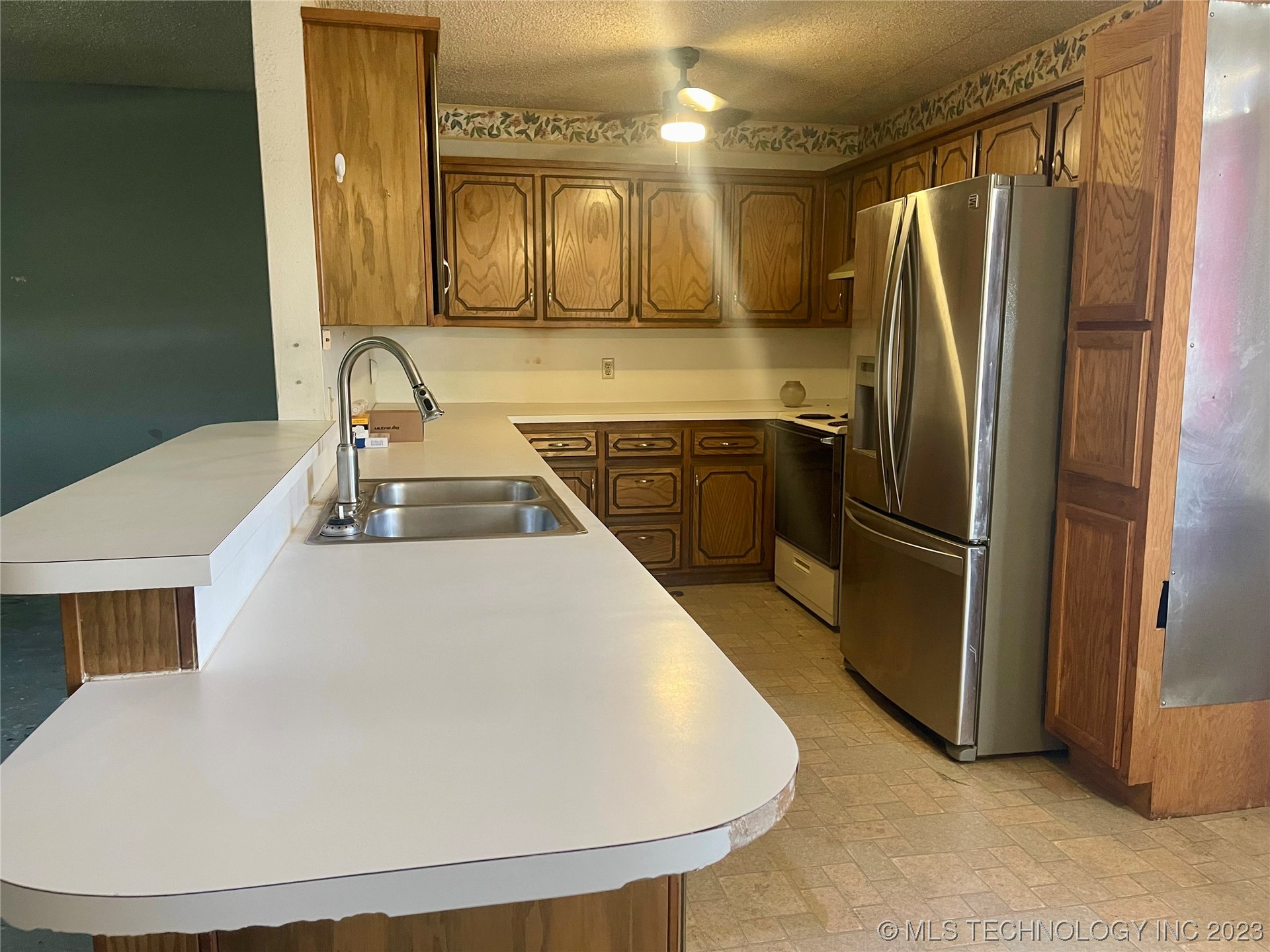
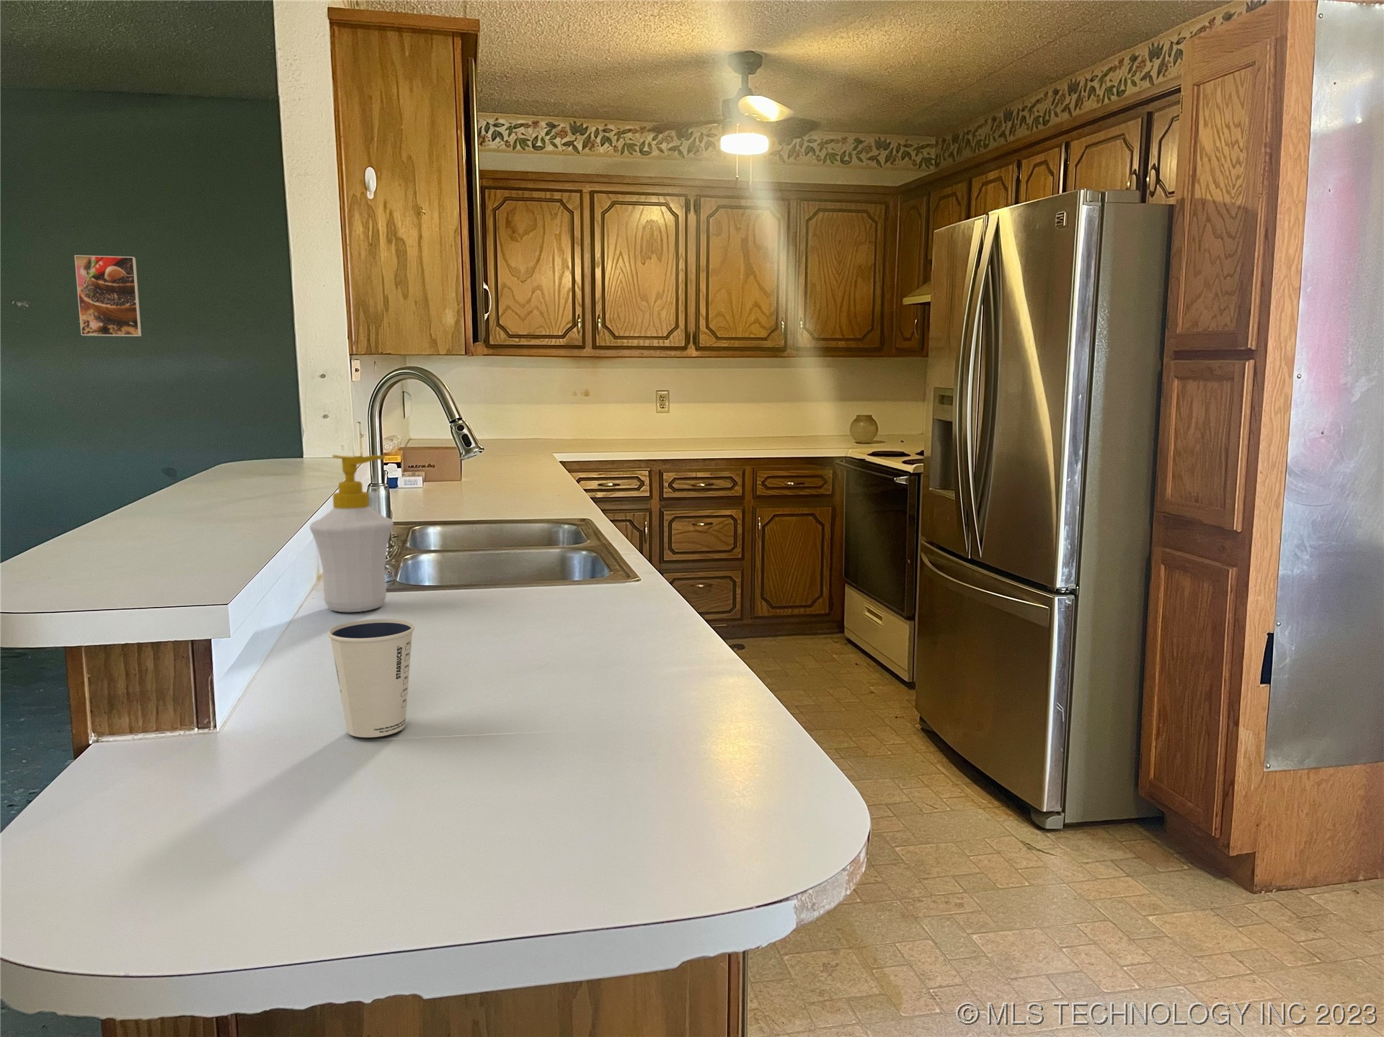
+ dixie cup (374, 679)
+ soap bottle (352, 532)
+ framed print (108, 296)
